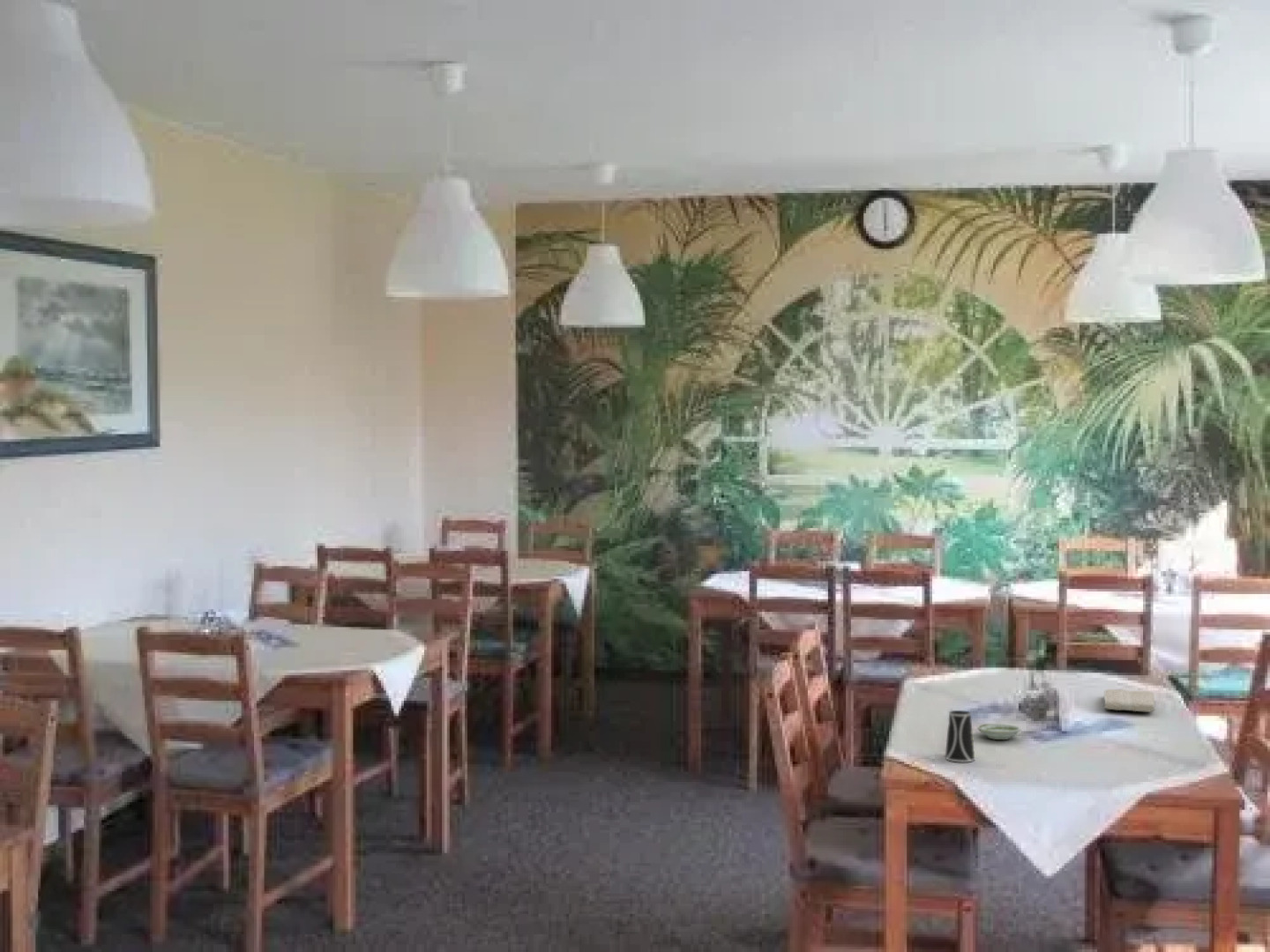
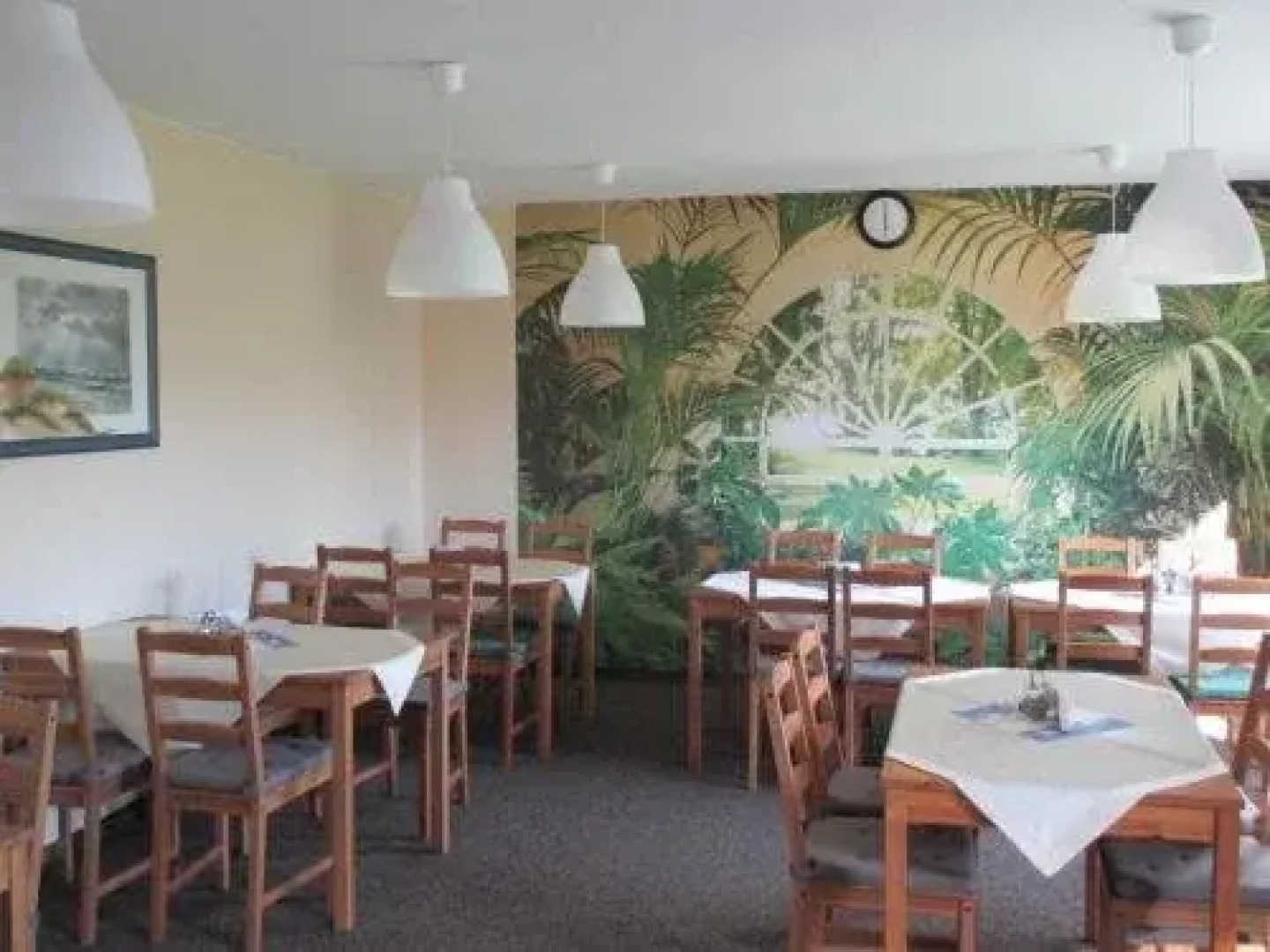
- cup (960, 735)
- washcloth (1129, 699)
- saucer (998, 732)
